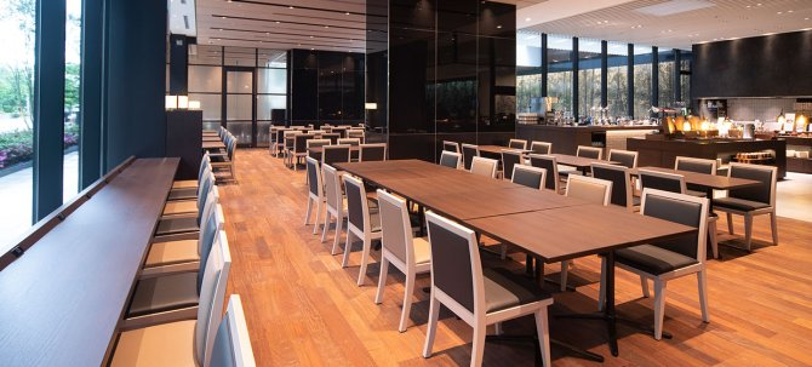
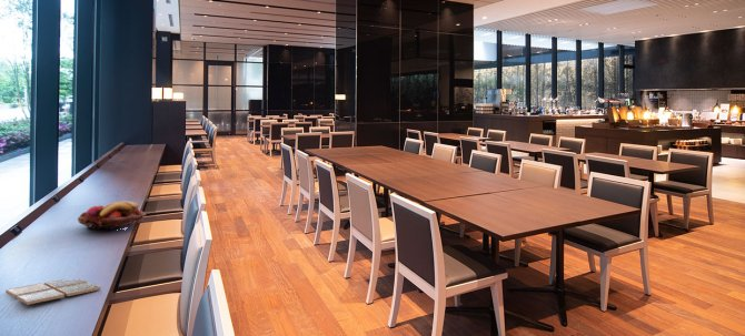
+ fruit basket (112, 214)
+ drink coaster (53, 289)
